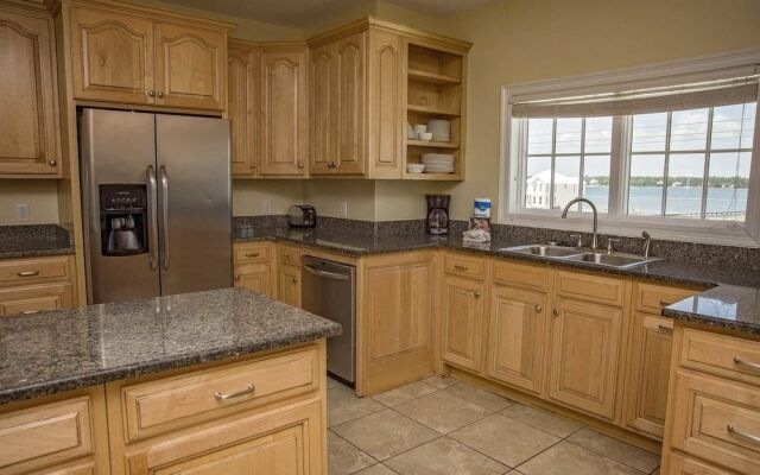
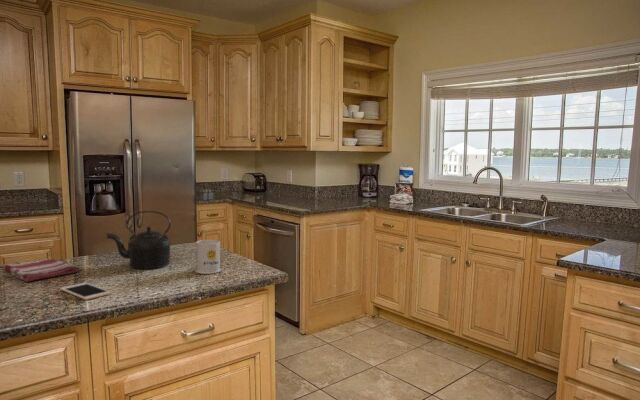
+ dish towel (40, 267)
+ cell phone (85, 290)
+ mug (204, 256)
+ kettle (138, 238)
